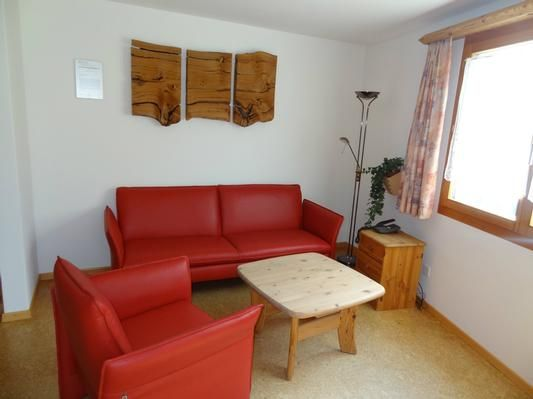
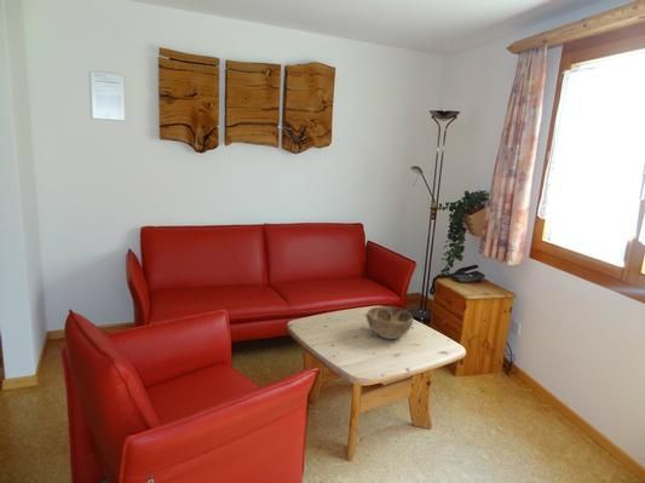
+ decorative bowl (388, 324)
